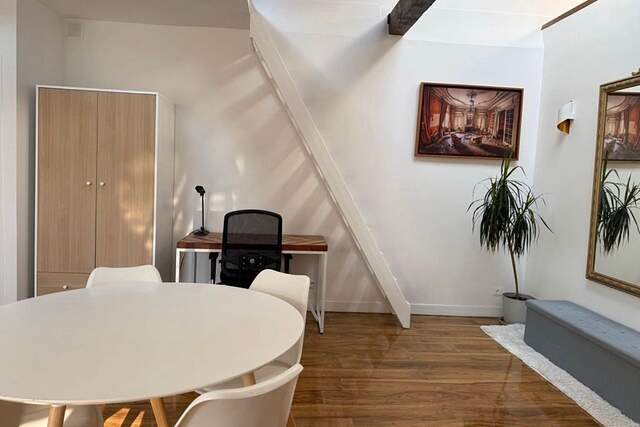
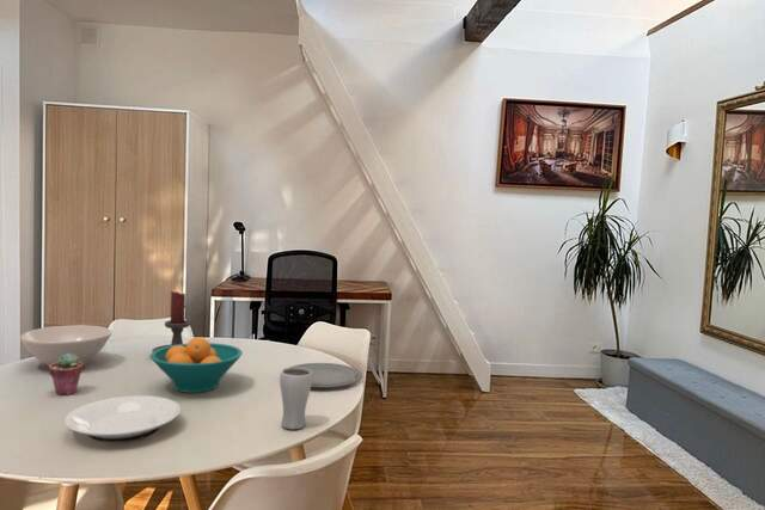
+ bowl (67, 348)
+ fruit bowl (196, 362)
+ candle holder (177, 324)
+ potted succulent (66, 373)
+ drinking glass (295, 398)
+ plate (124, 420)
+ plate (322, 375)
